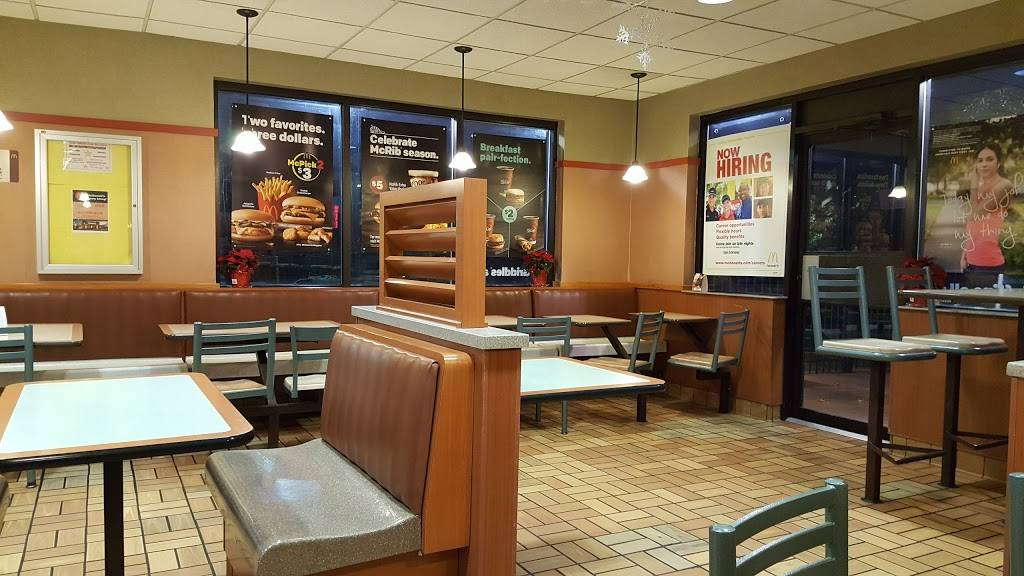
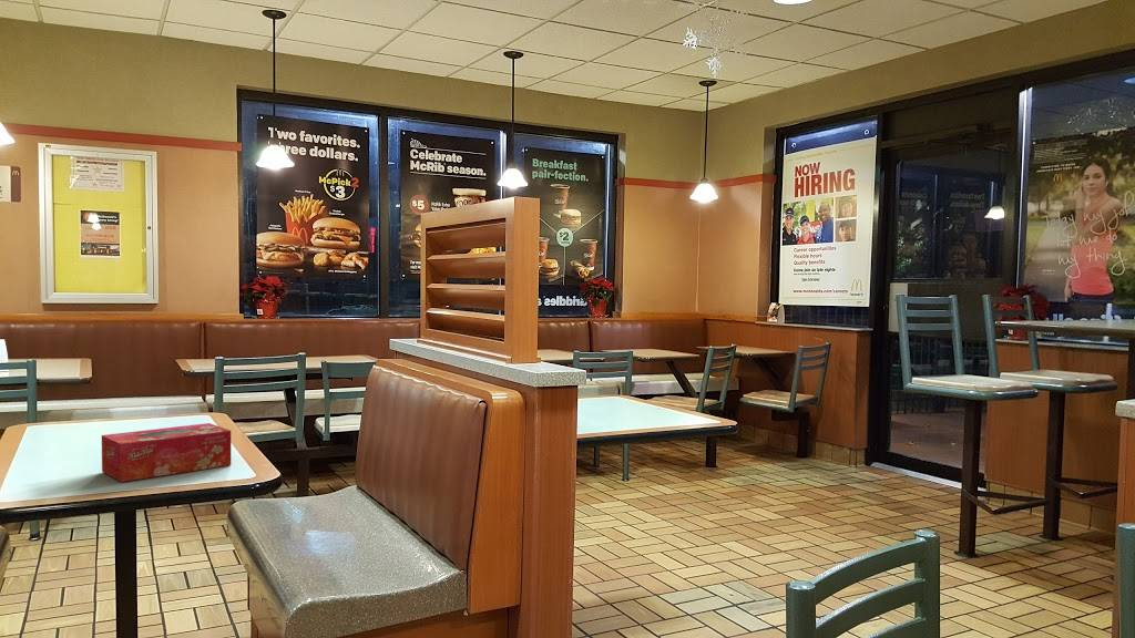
+ tissue box (167, 450)
